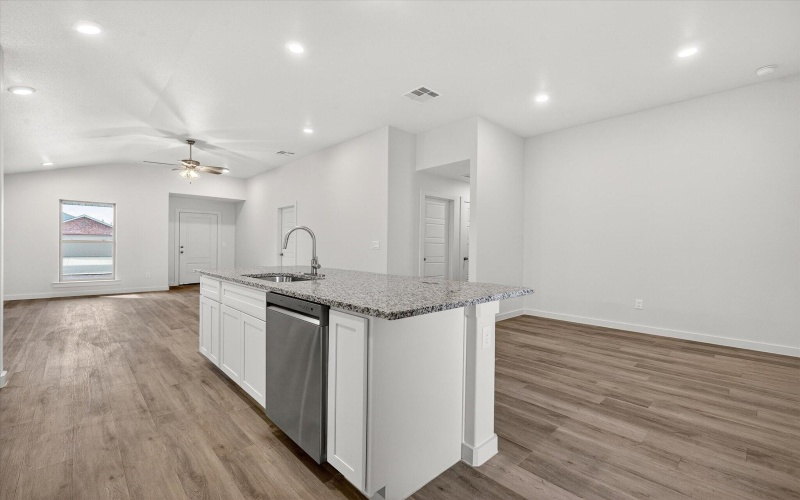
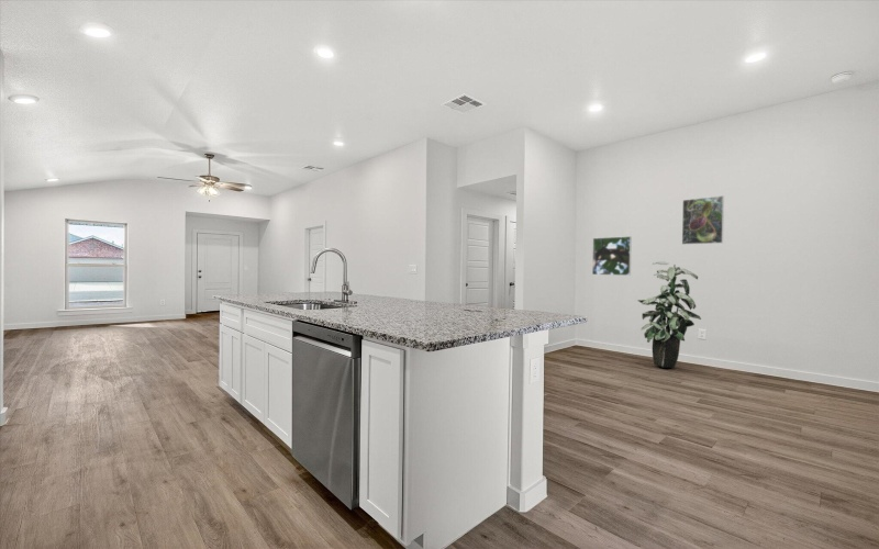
+ indoor plant (666, 314)
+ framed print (611, 256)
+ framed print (702, 221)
